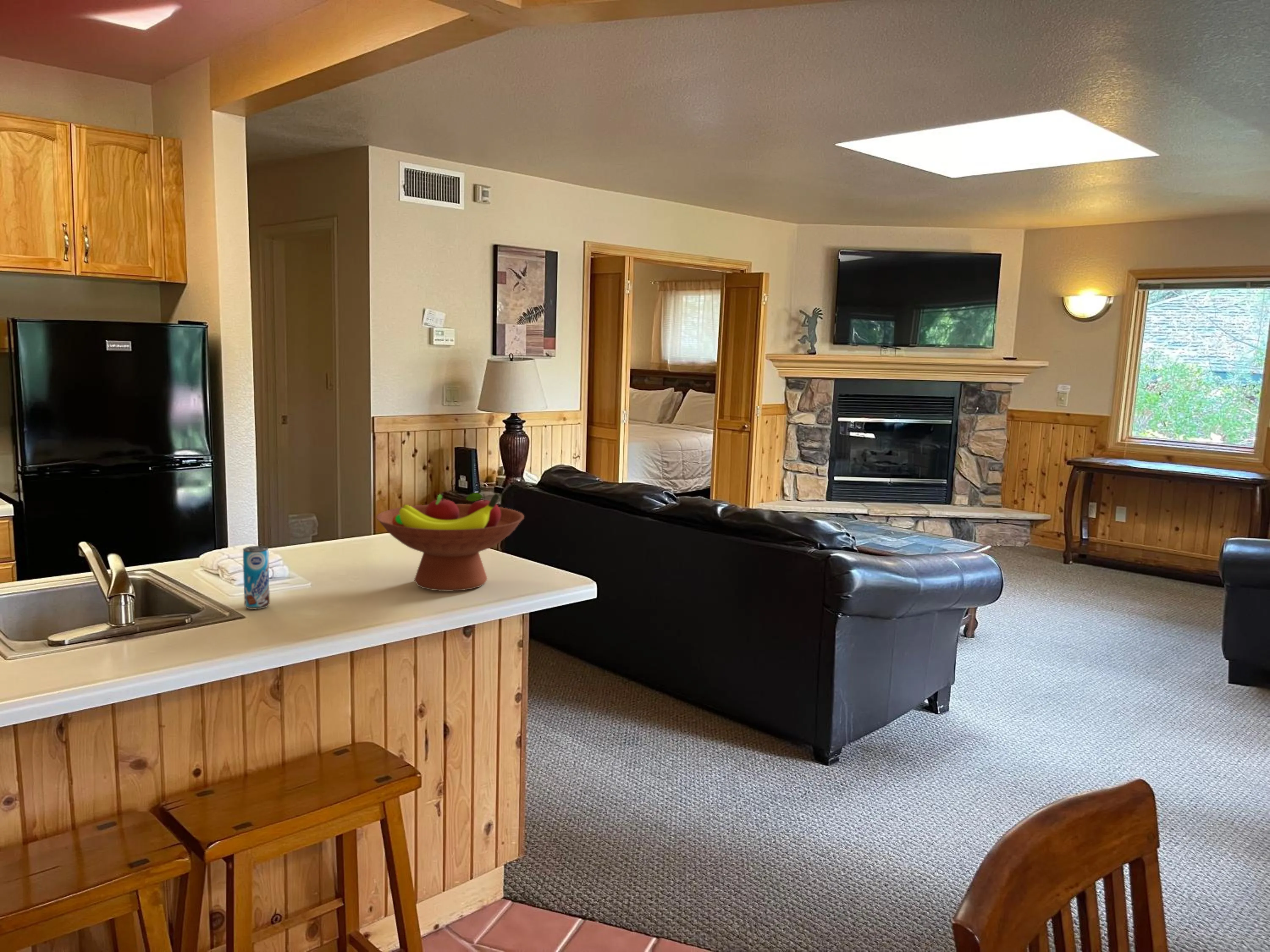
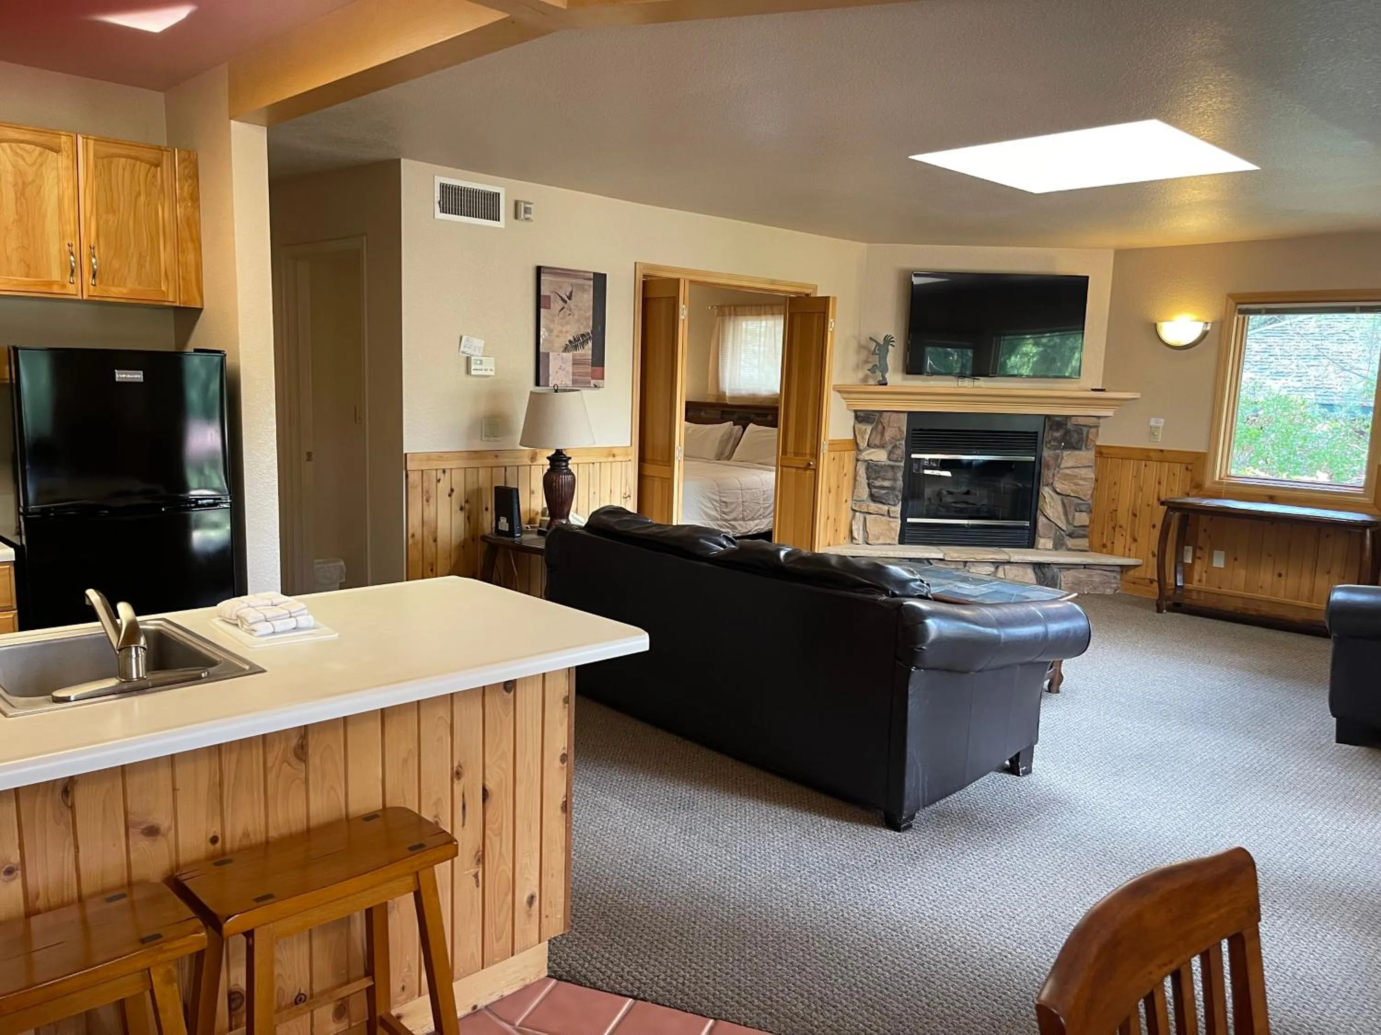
- fruit bowl (451, 537)
- beverage can (256, 577)
